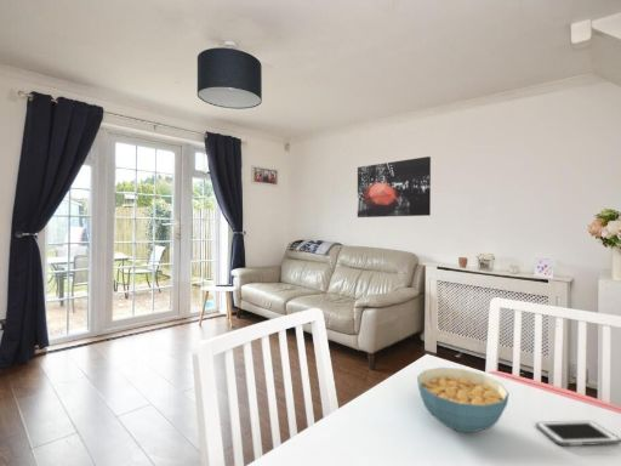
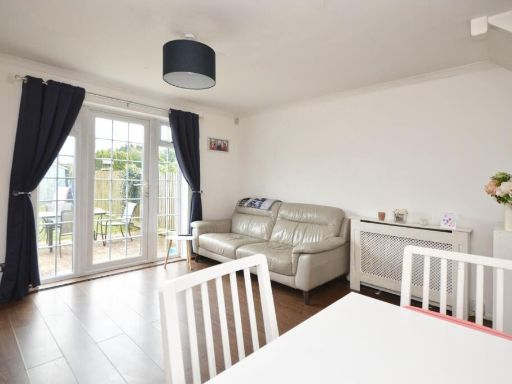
- cell phone (576, 432)
- cereal bowl (460, 404)
- wall art (391, 189)
